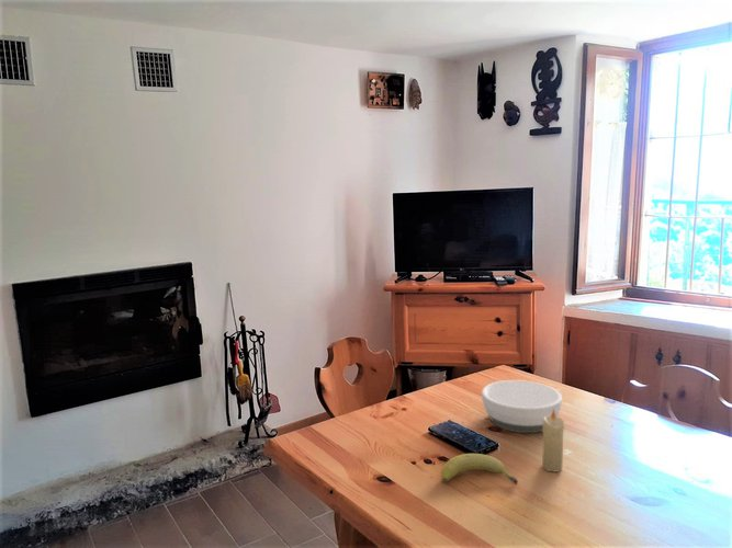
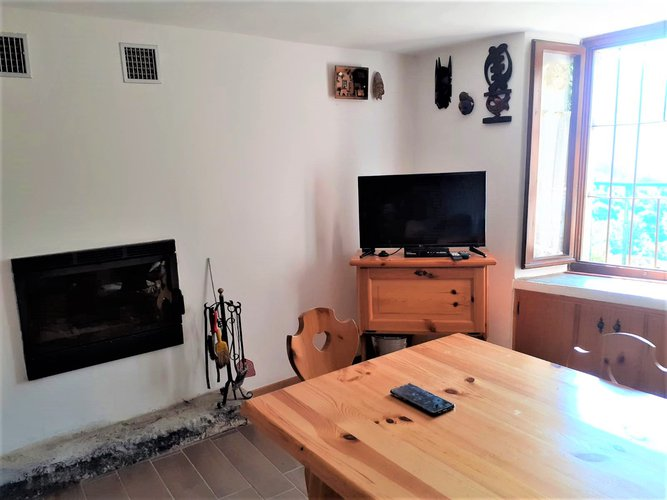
- fruit (476, 468)
- candle (553, 438)
- bowl (520, 407)
